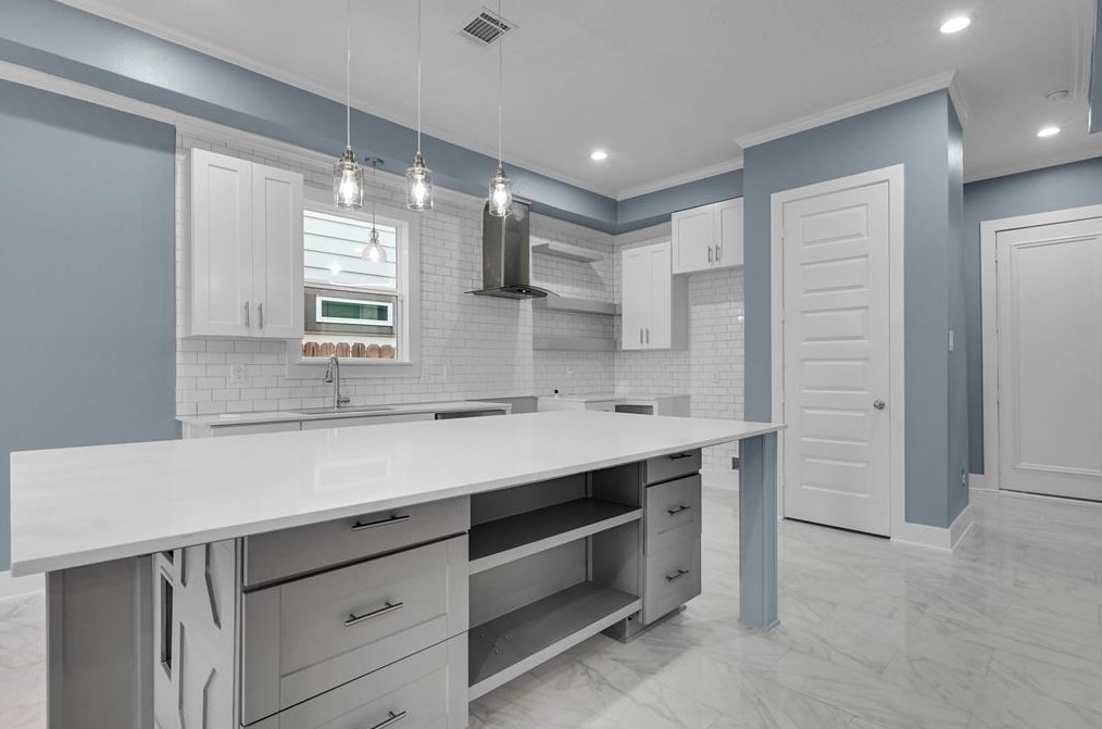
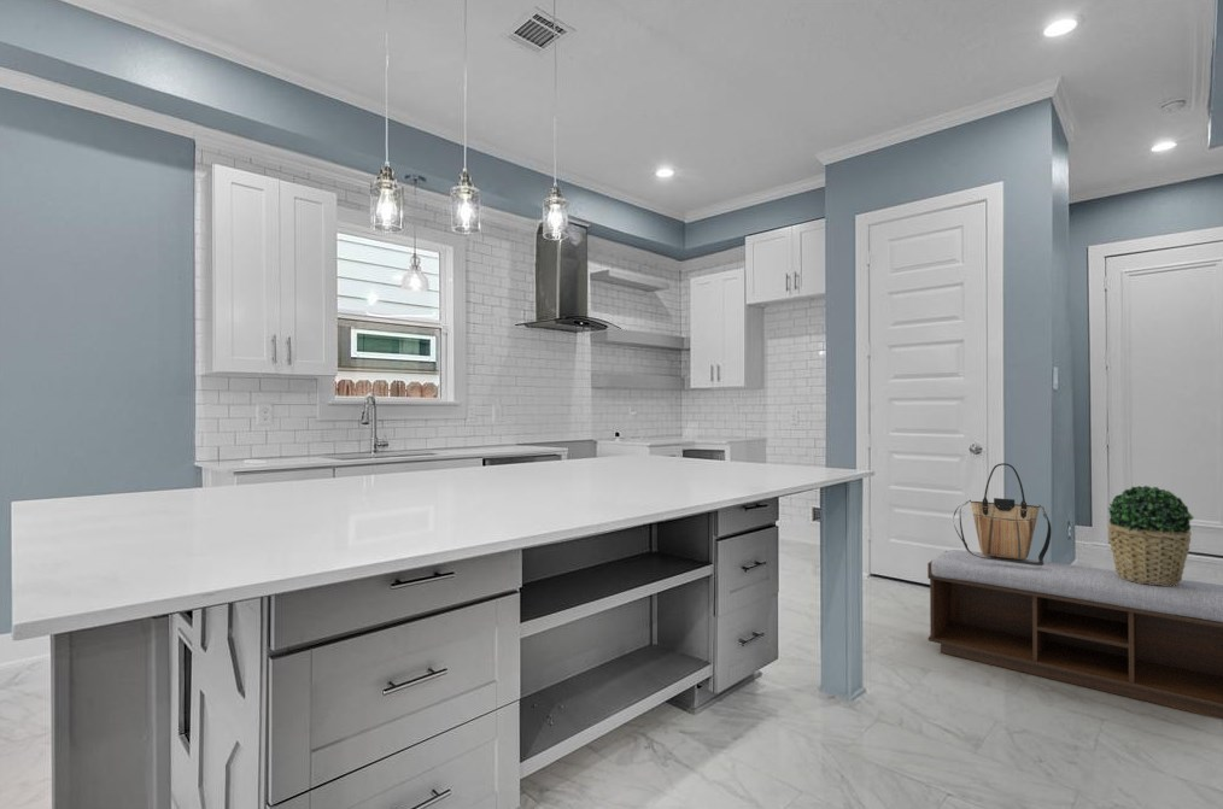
+ bench (1084, 622)
+ tote bag (1000, 511)
+ potted plant (1148, 533)
